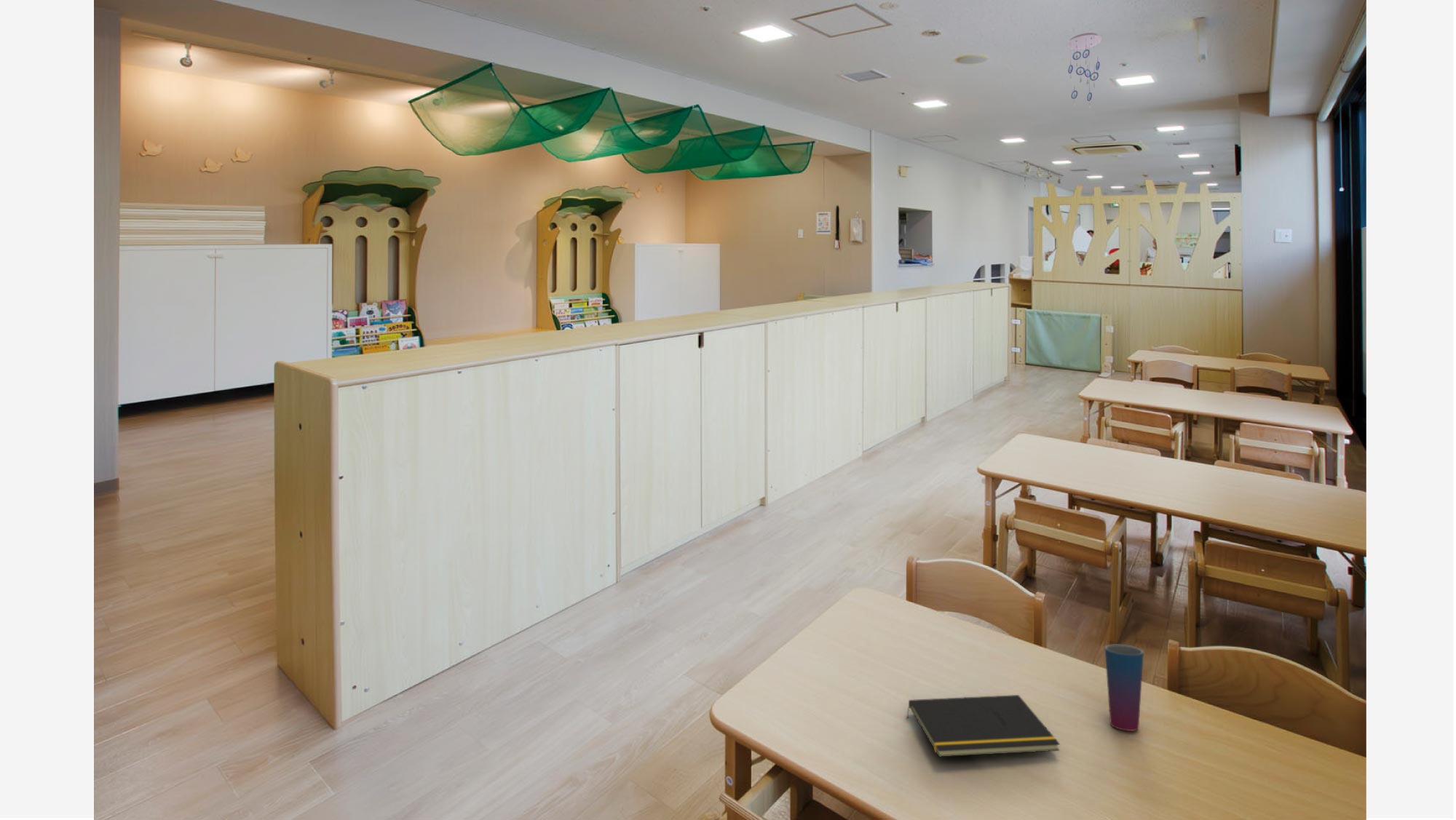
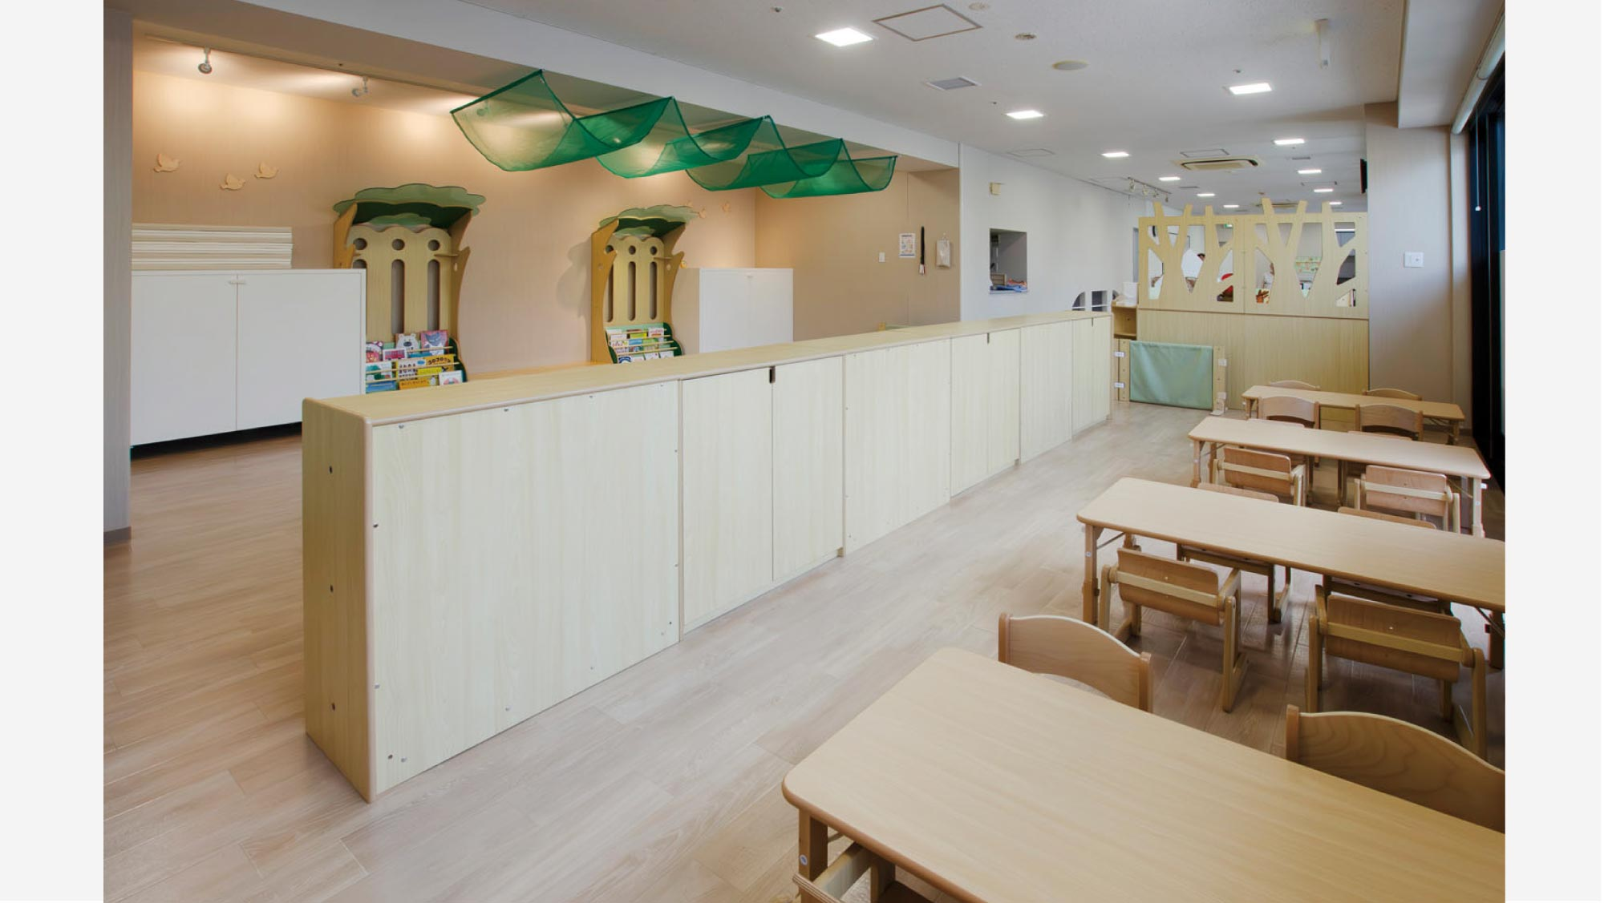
- cup (1124, 688)
- notepad (981, 724)
- ceiling mobile (1083, 73)
